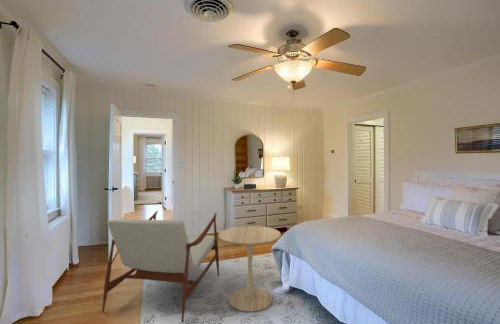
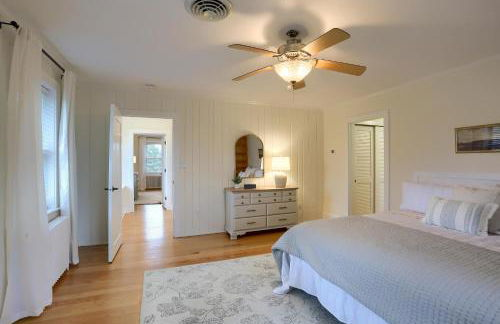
- armchair (169, 250)
- side table (250, 266)
